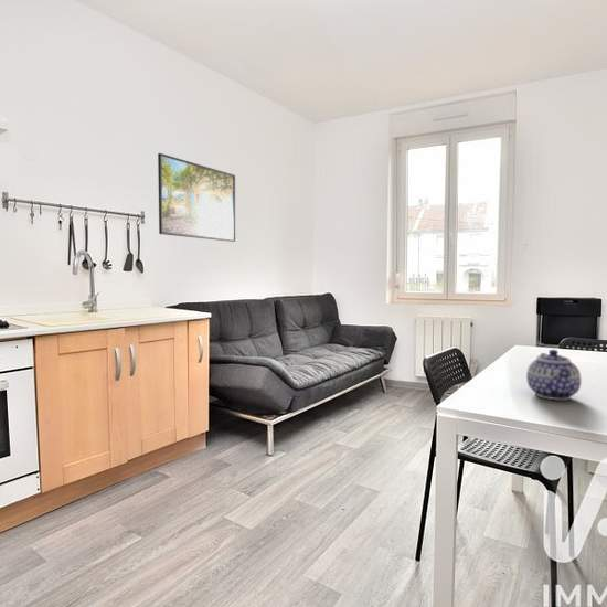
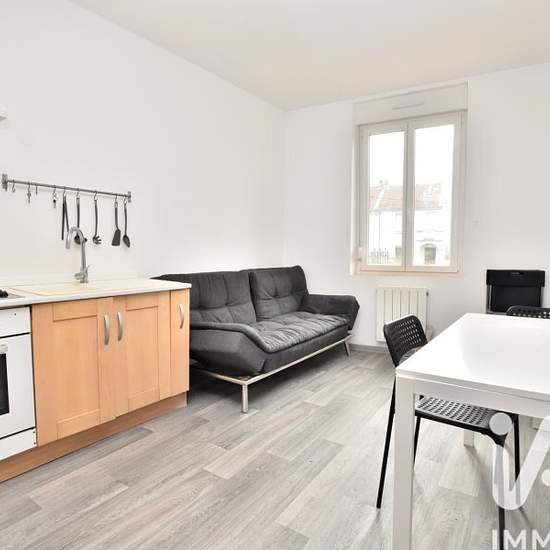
- teapot (553, 372)
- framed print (200, 201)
